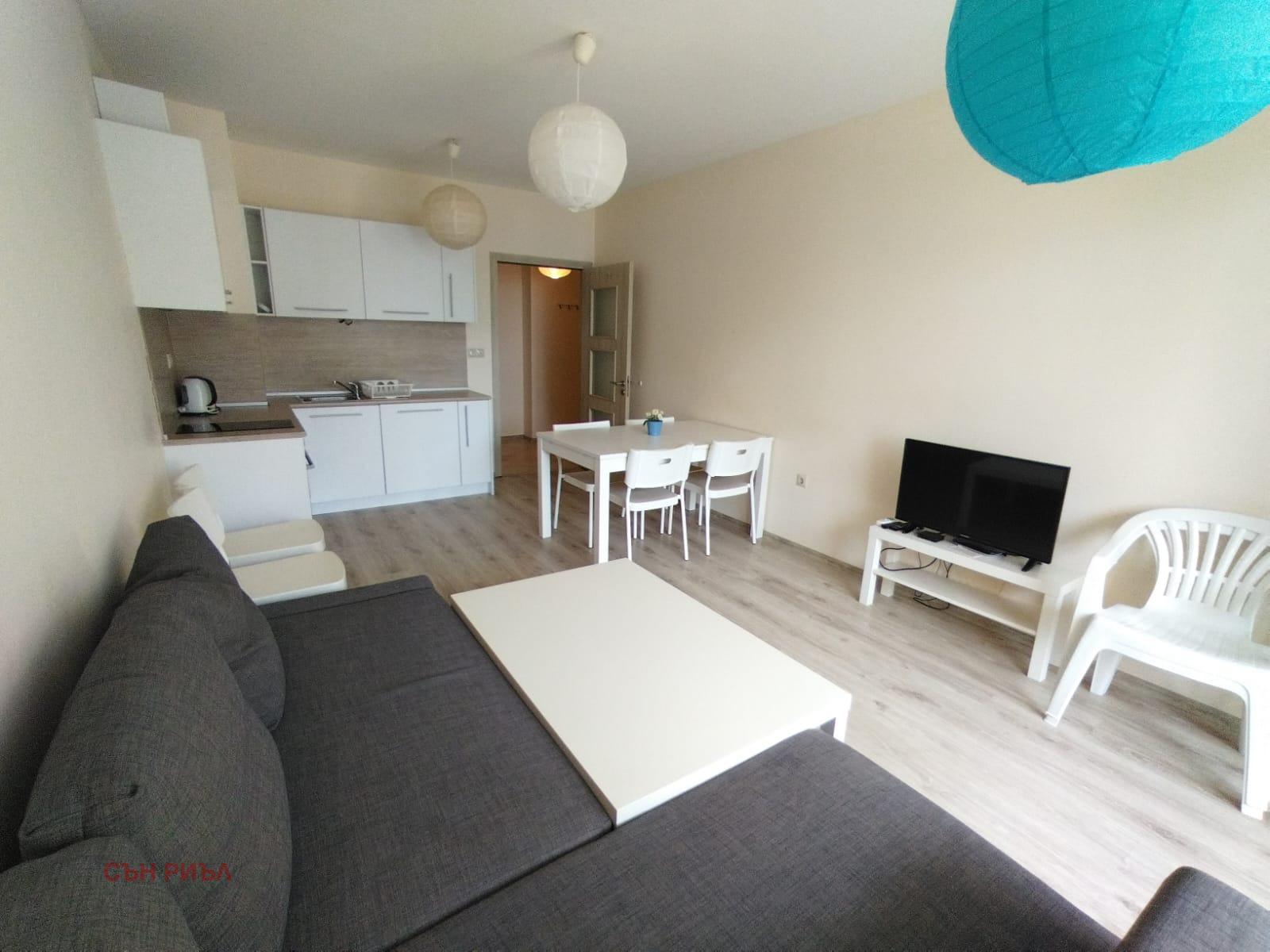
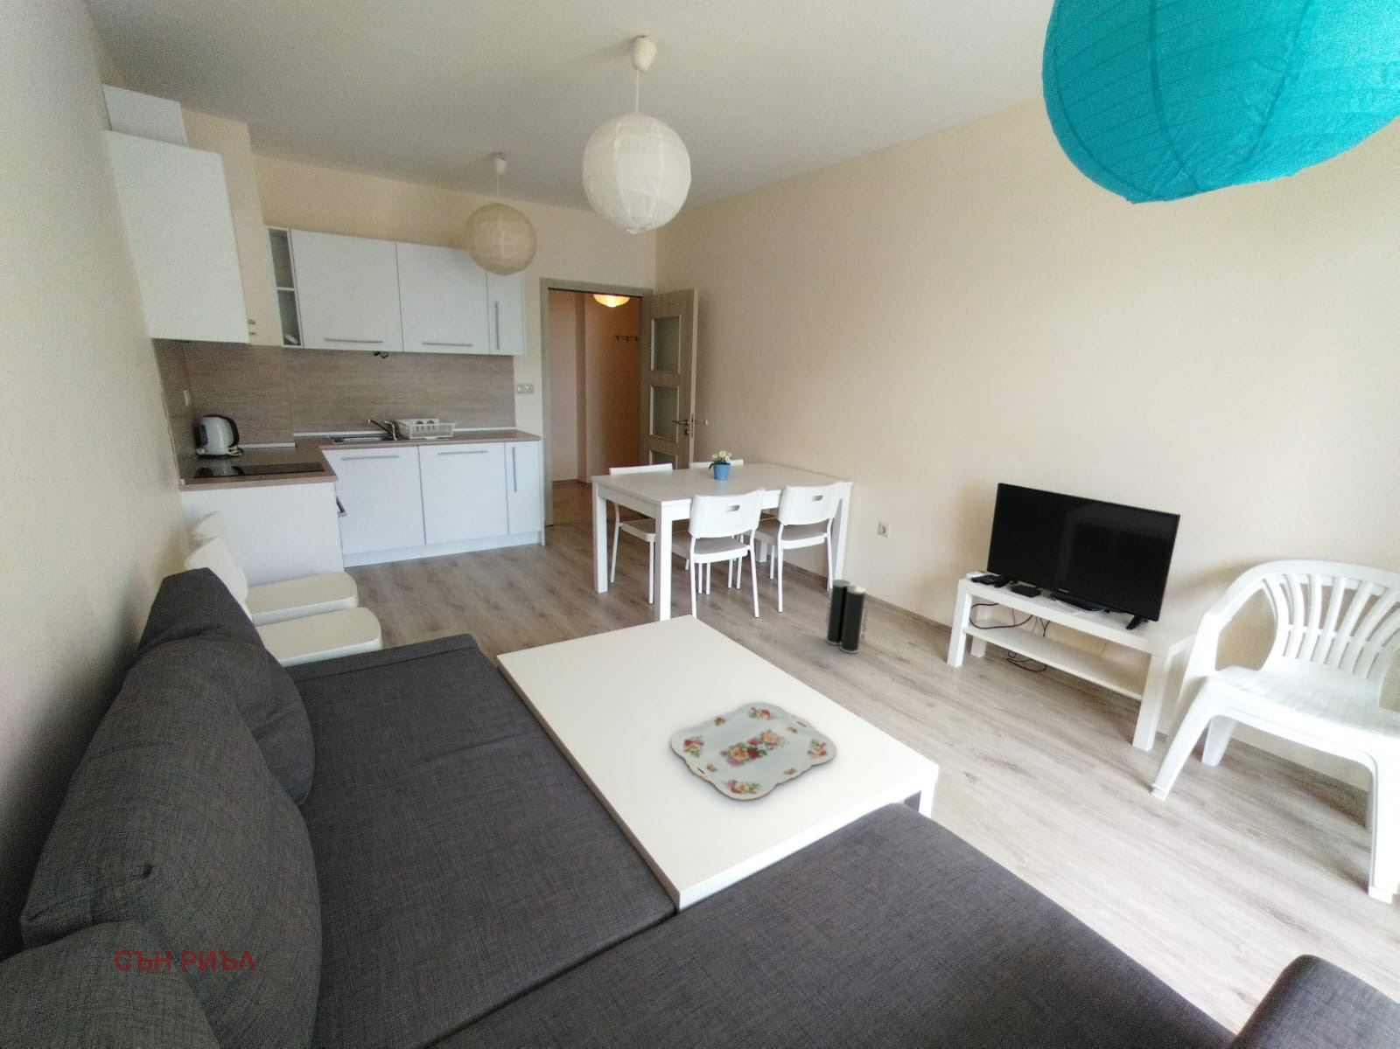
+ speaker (846, 616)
+ serving tray (753, 746)
